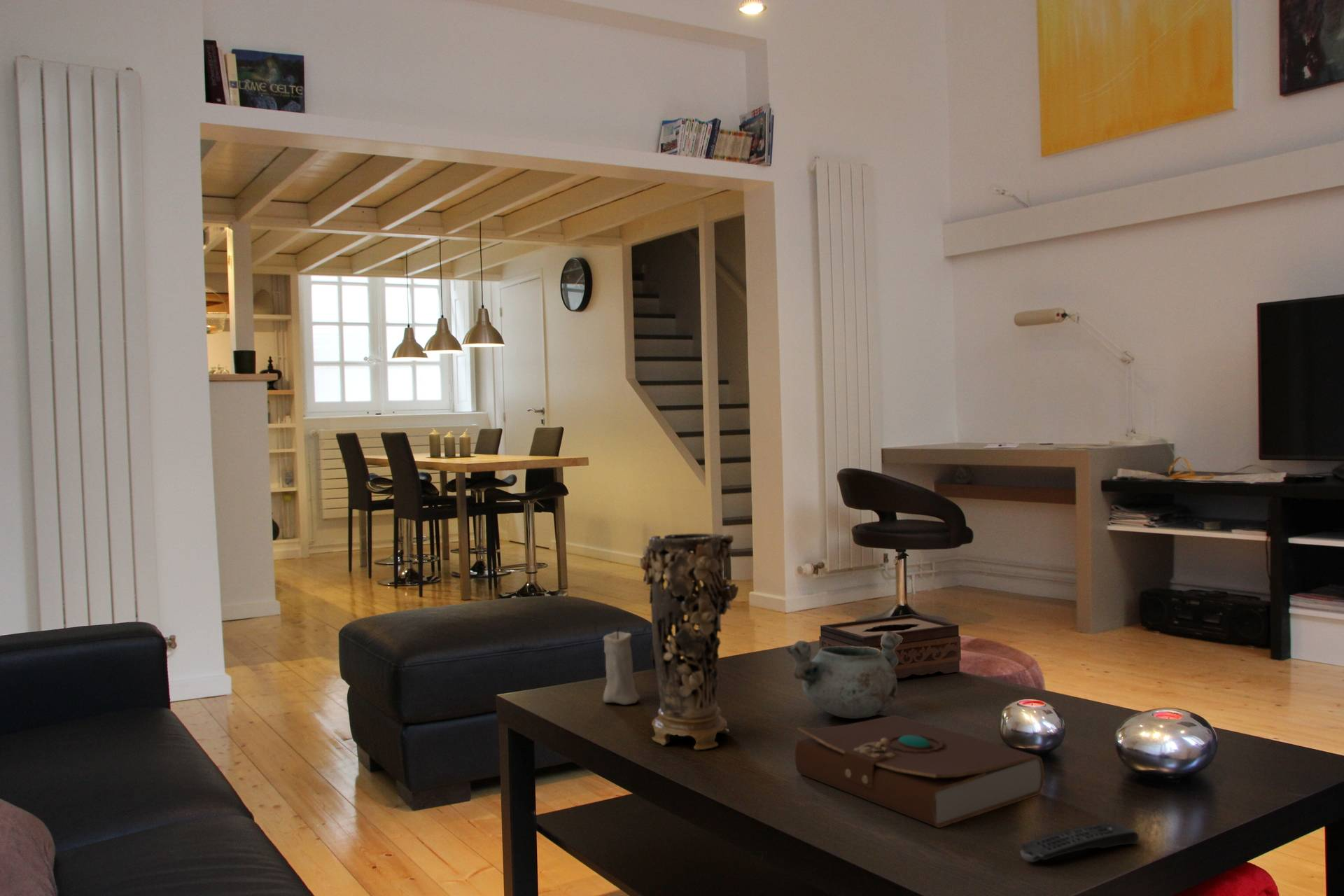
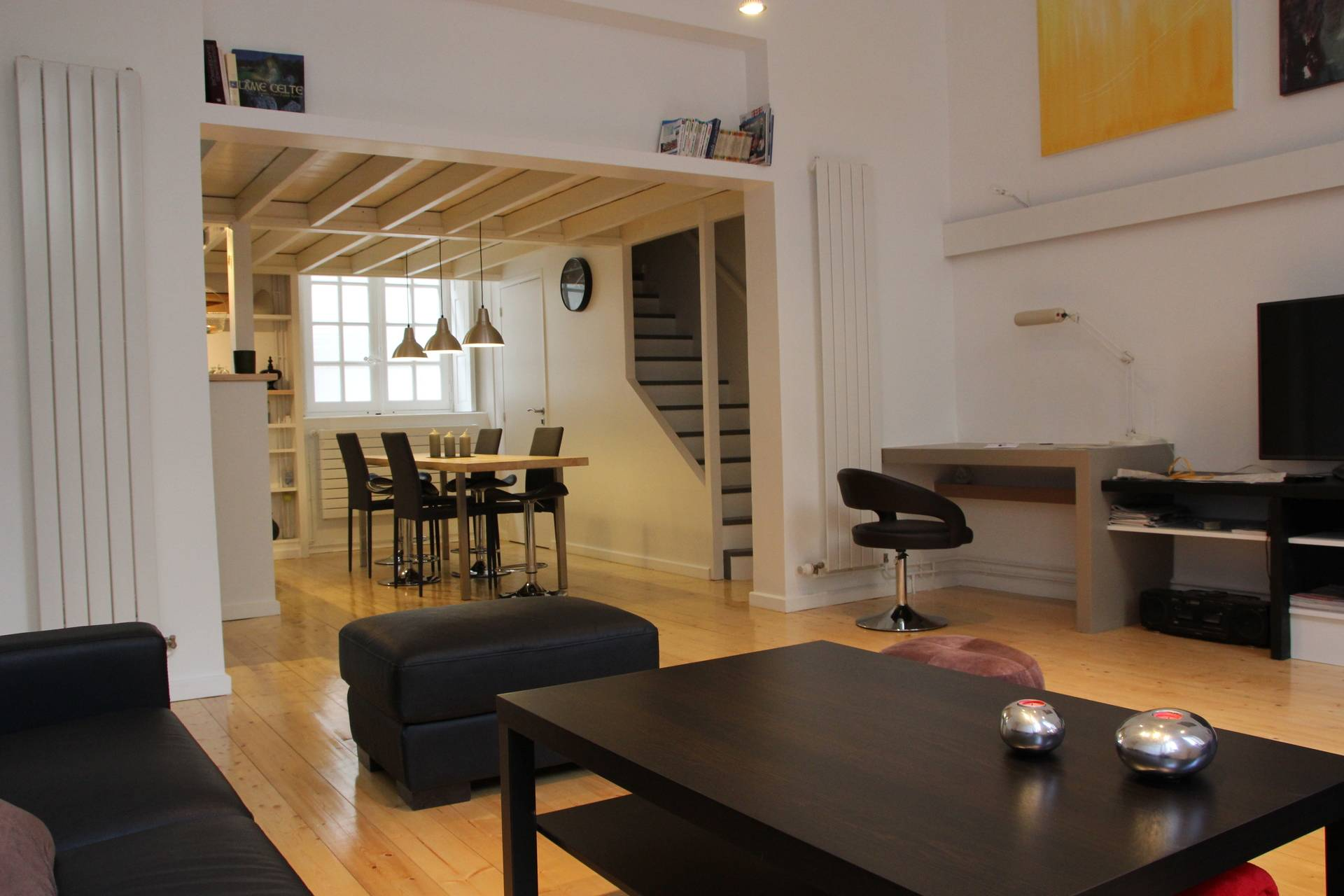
- book (914, 758)
- decorative bowl (850, 675)
- decorative vase (692, 635)
- tissue box (894, 650)
- candle (620, 664)
- remote control (1077, 842)
